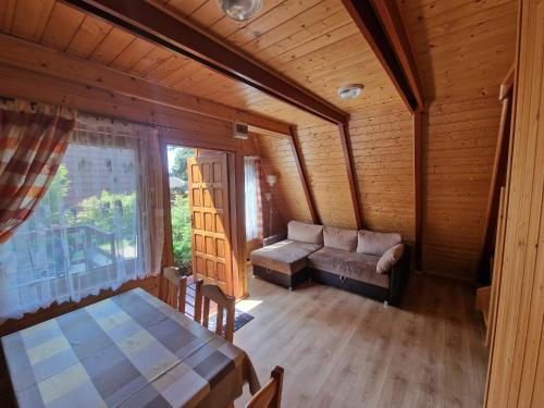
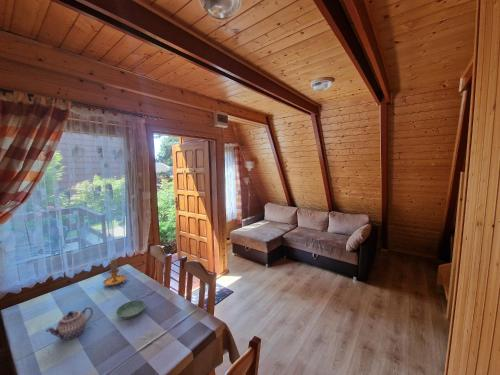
+ teapot (71, 323)
+ saucer (131, 310)
+ candle (115, 271)
